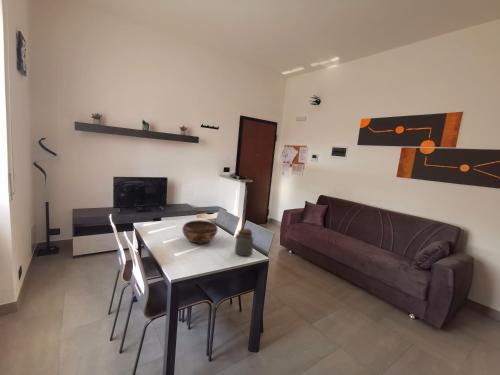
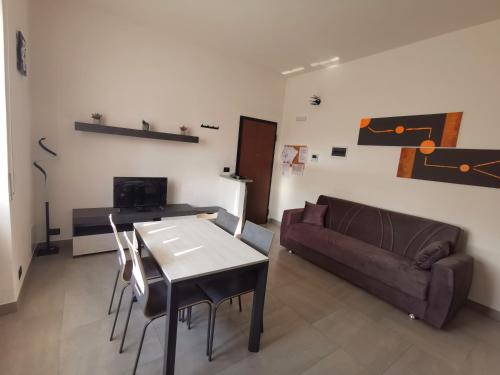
- jar (244, 241)
- decorative bowl (200, 232)
